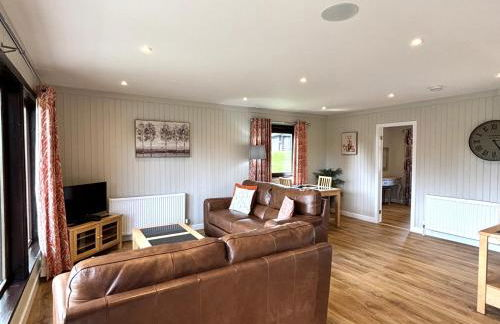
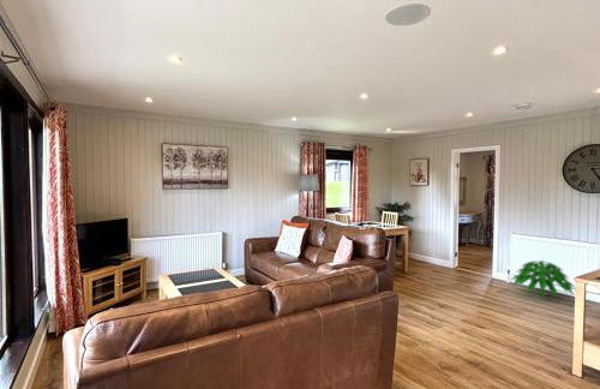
+ indoor plant (541, 276)
